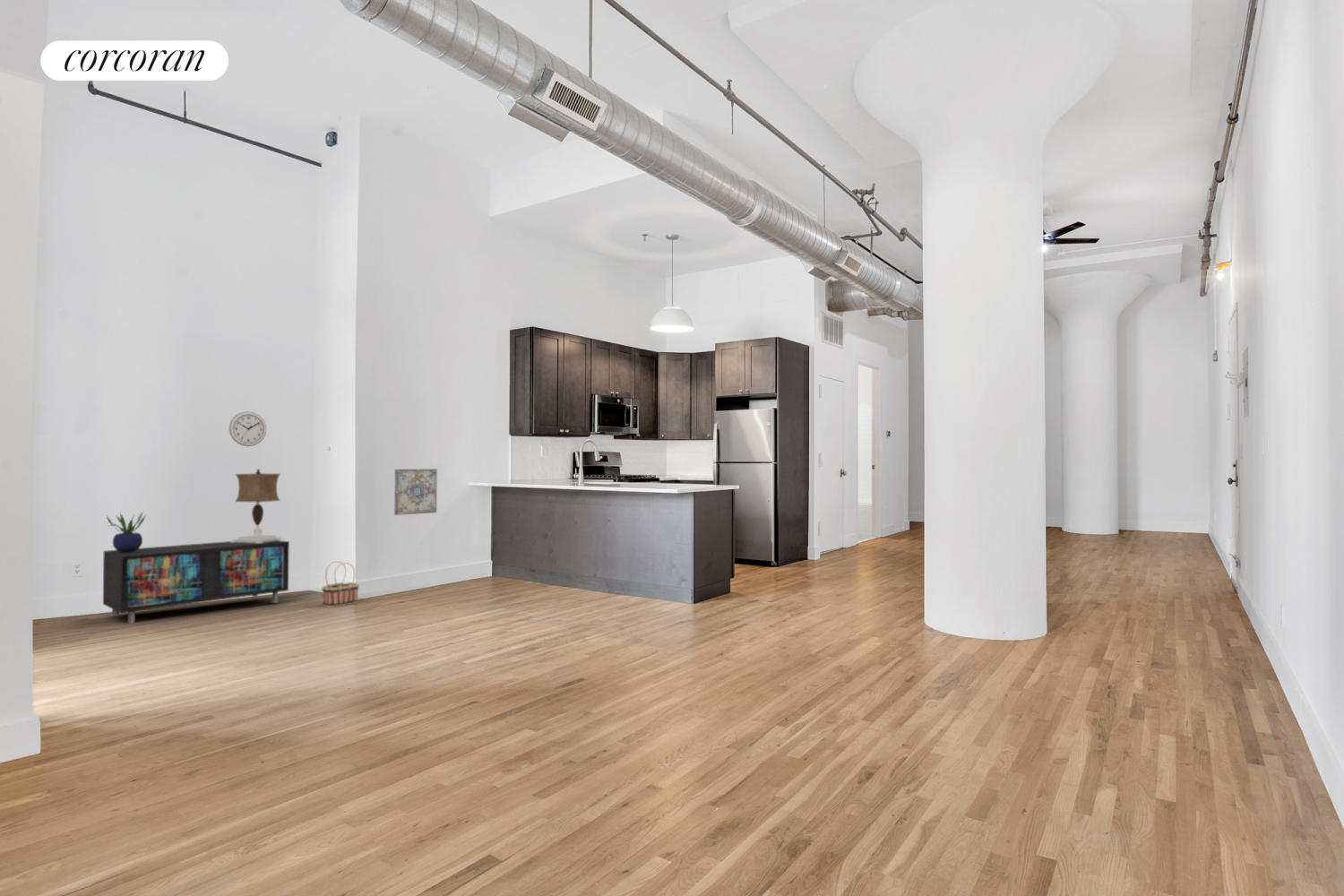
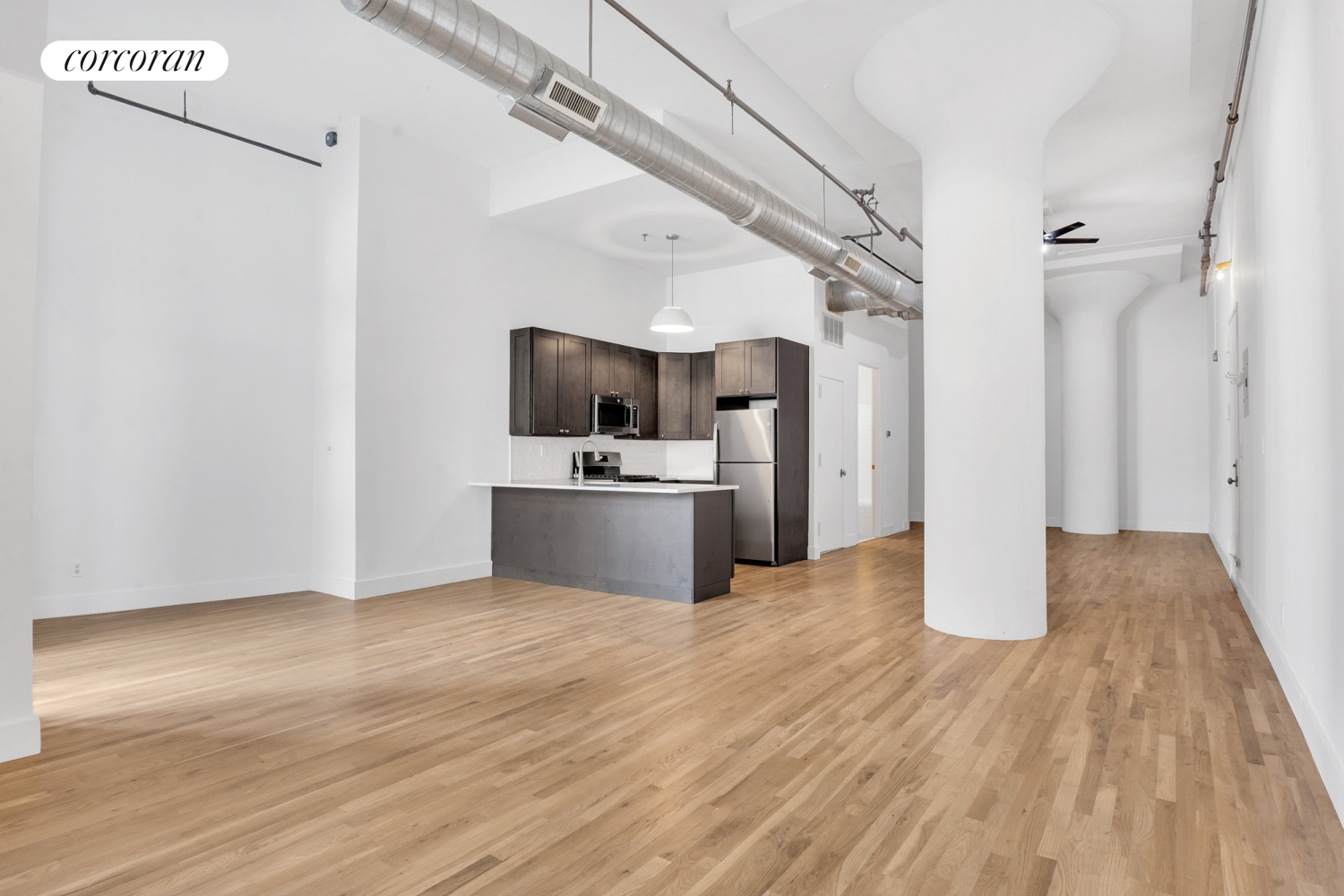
- wall art (416, 491)
- potted plant (128, 530)
- wall clock (248, 428)
- storage cabinet (200, 577)
- basket (340, 582)
- table lamp (257, 505)
